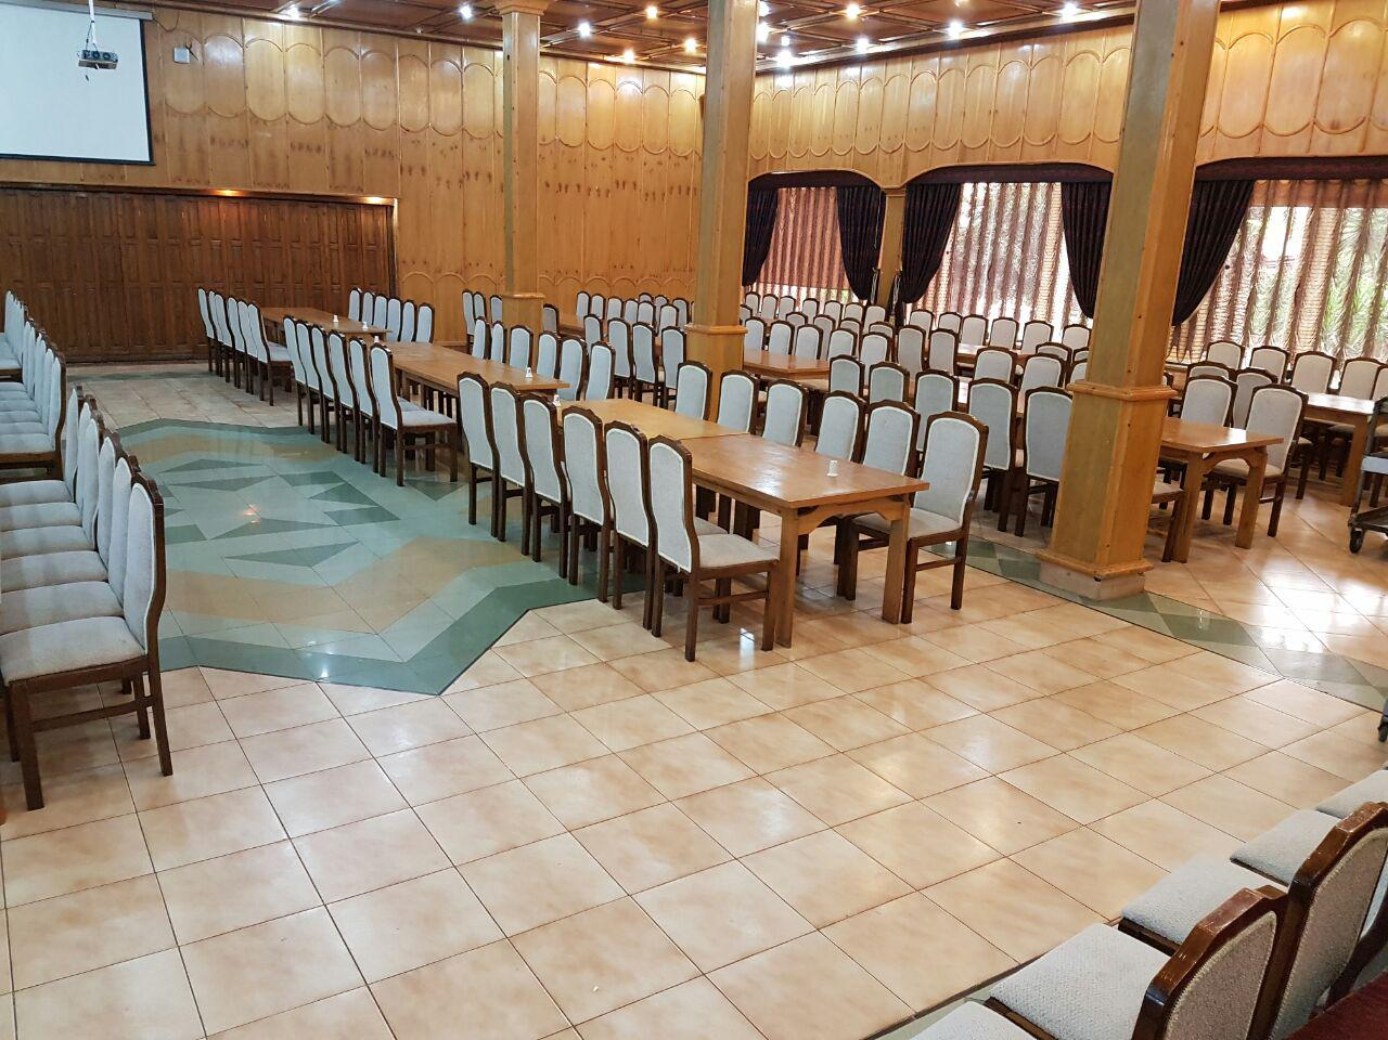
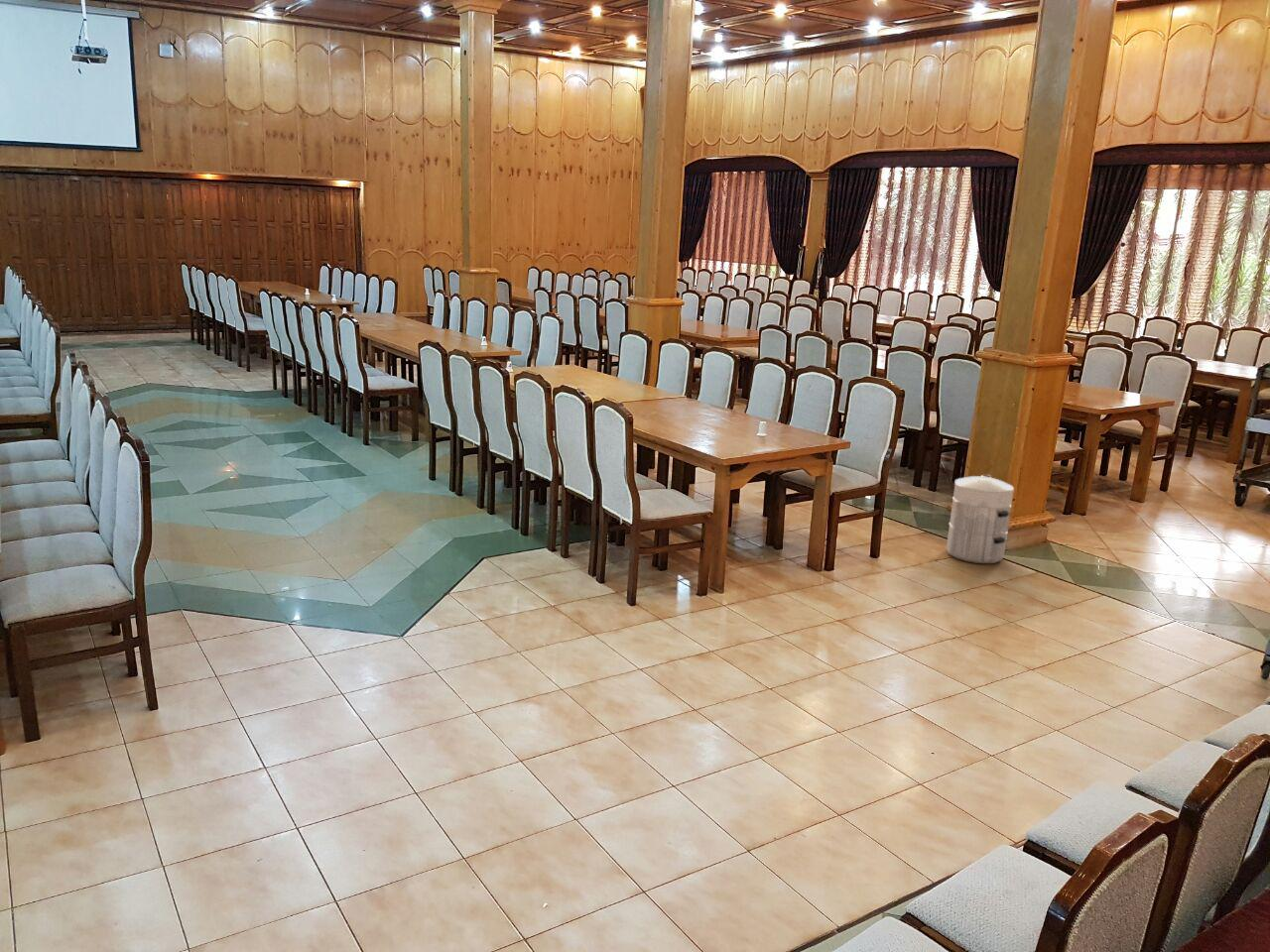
+ waste bin (979, 515)
